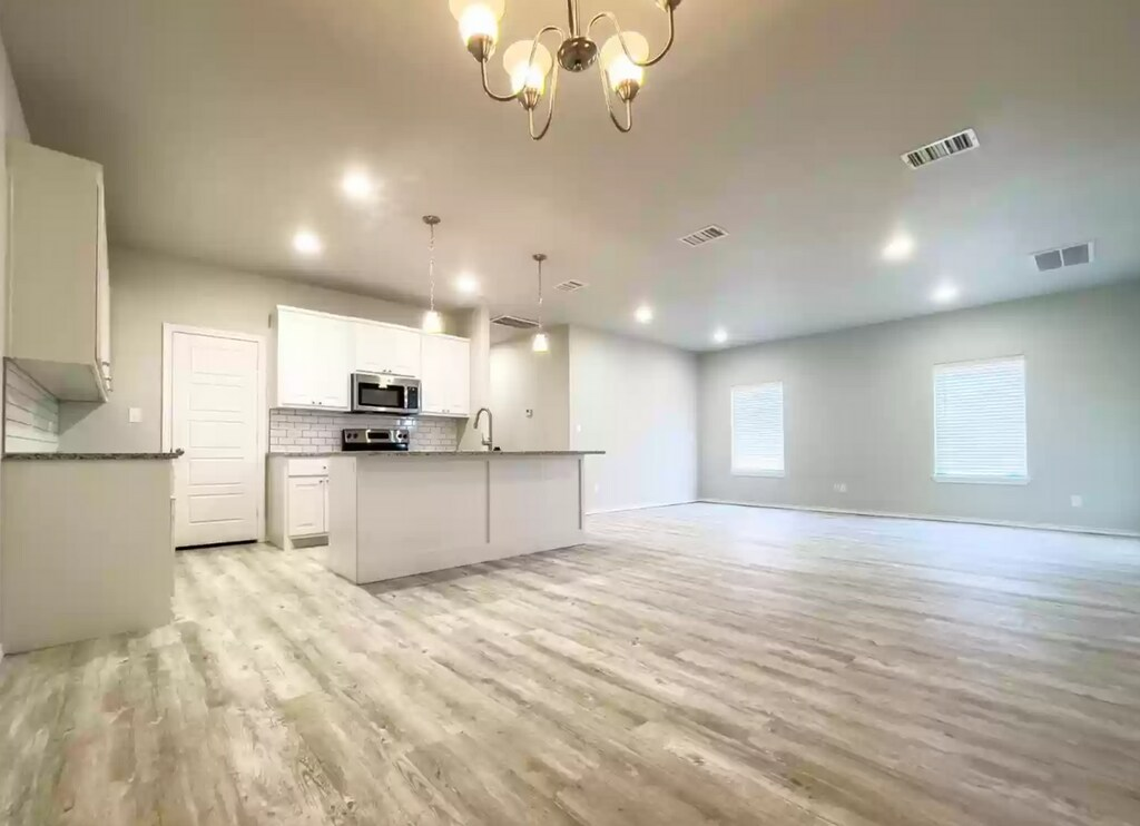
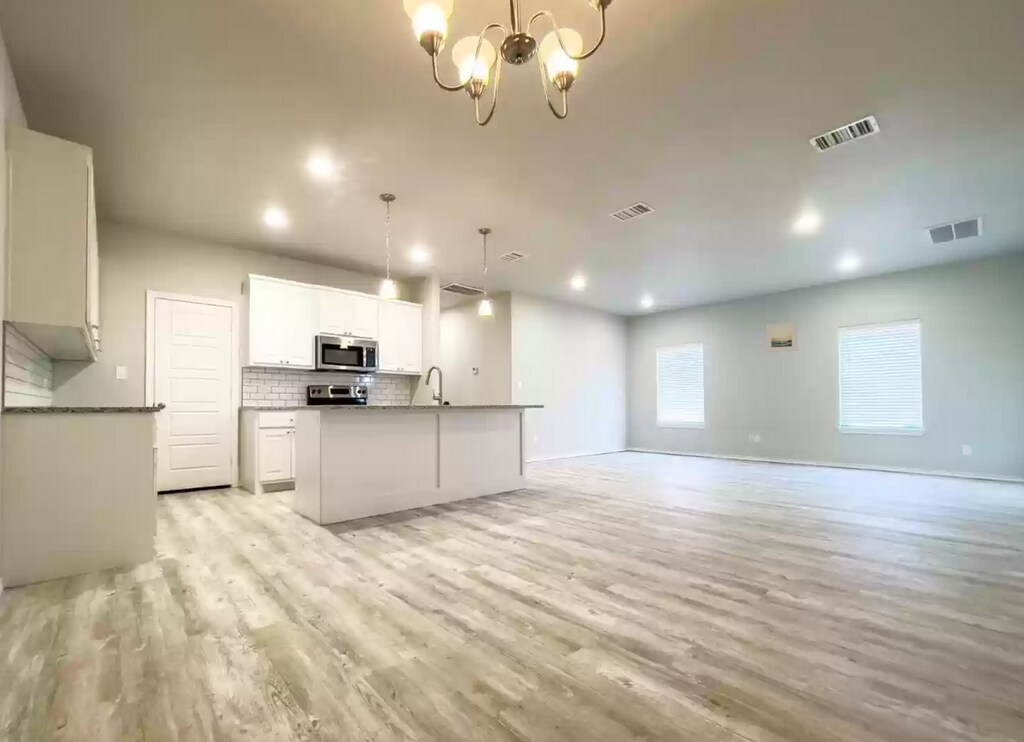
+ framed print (781, 337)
